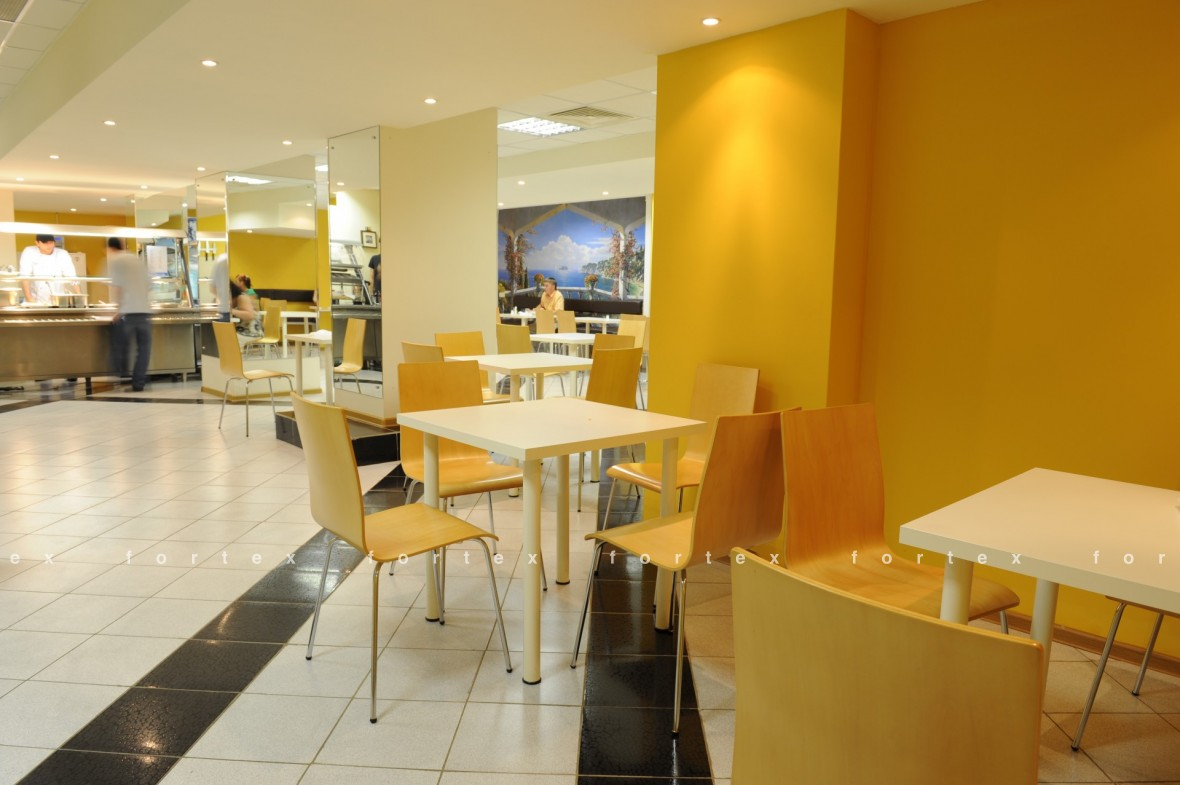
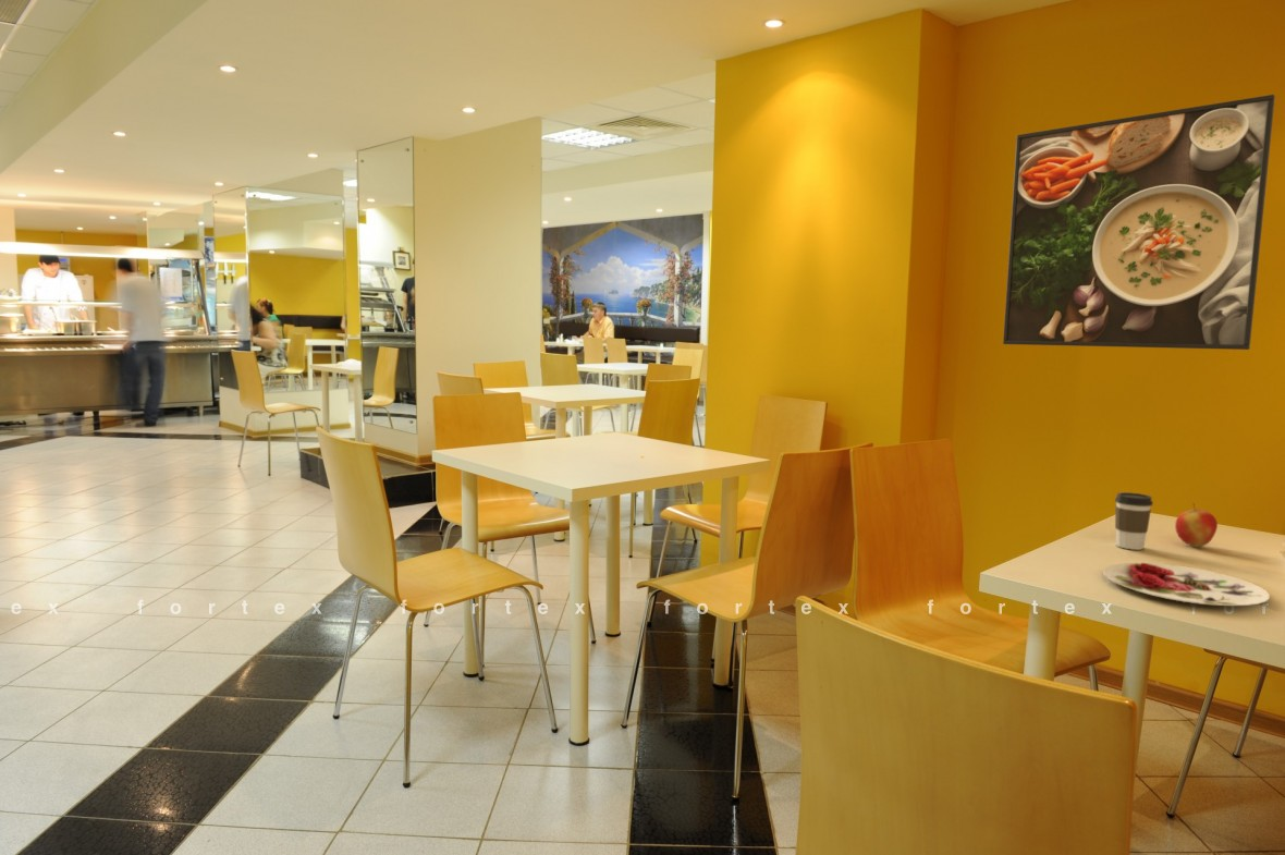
+ plate (1183, 582)
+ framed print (1124, 233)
+ coffee cup (1131, 521)
+ apple (1196, 524)
